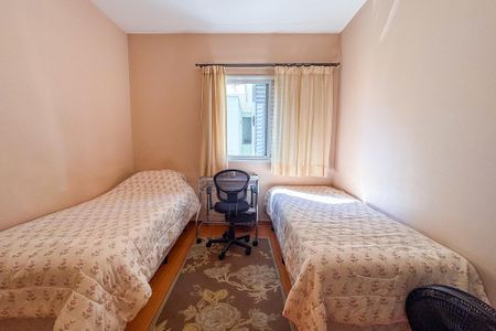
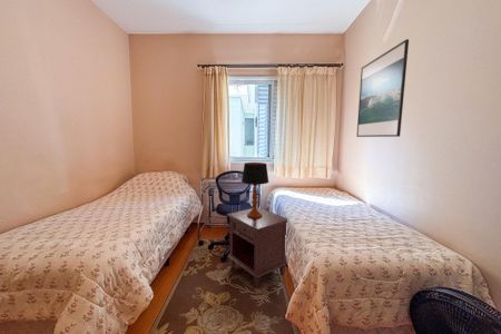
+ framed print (377, 97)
+ table lamp (255, 189)
+ nightstand (256, 244)
